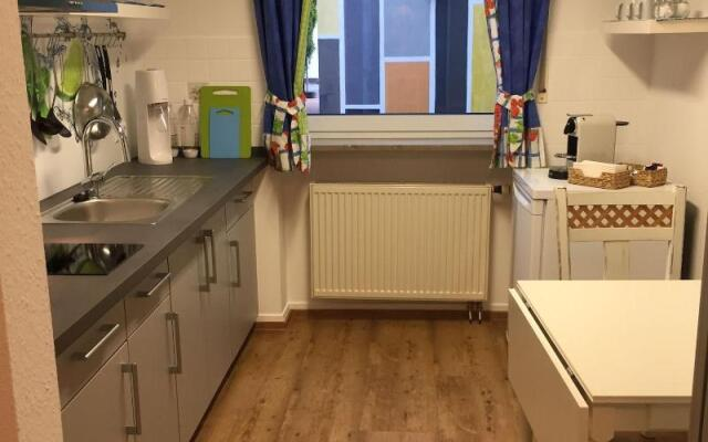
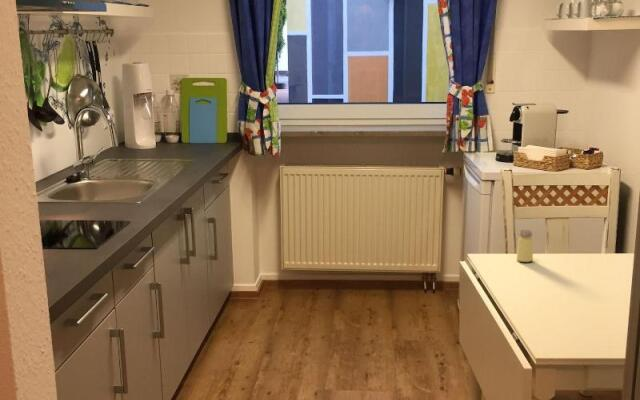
+ saltshaker (525, 245)
